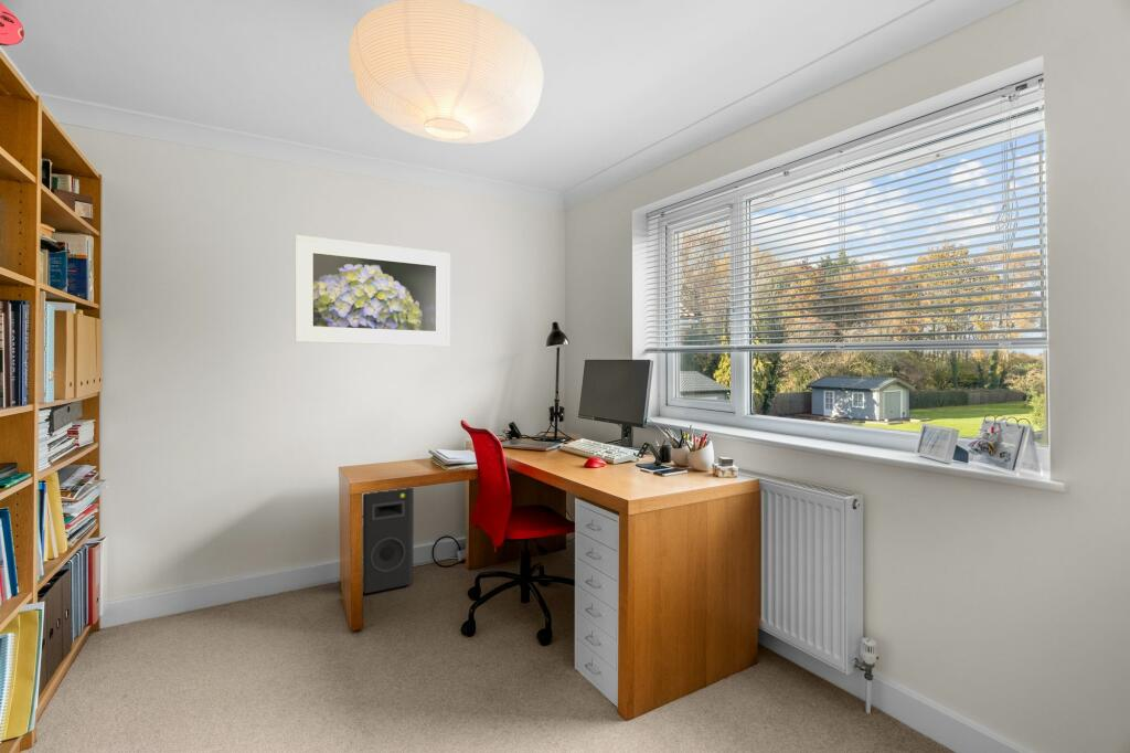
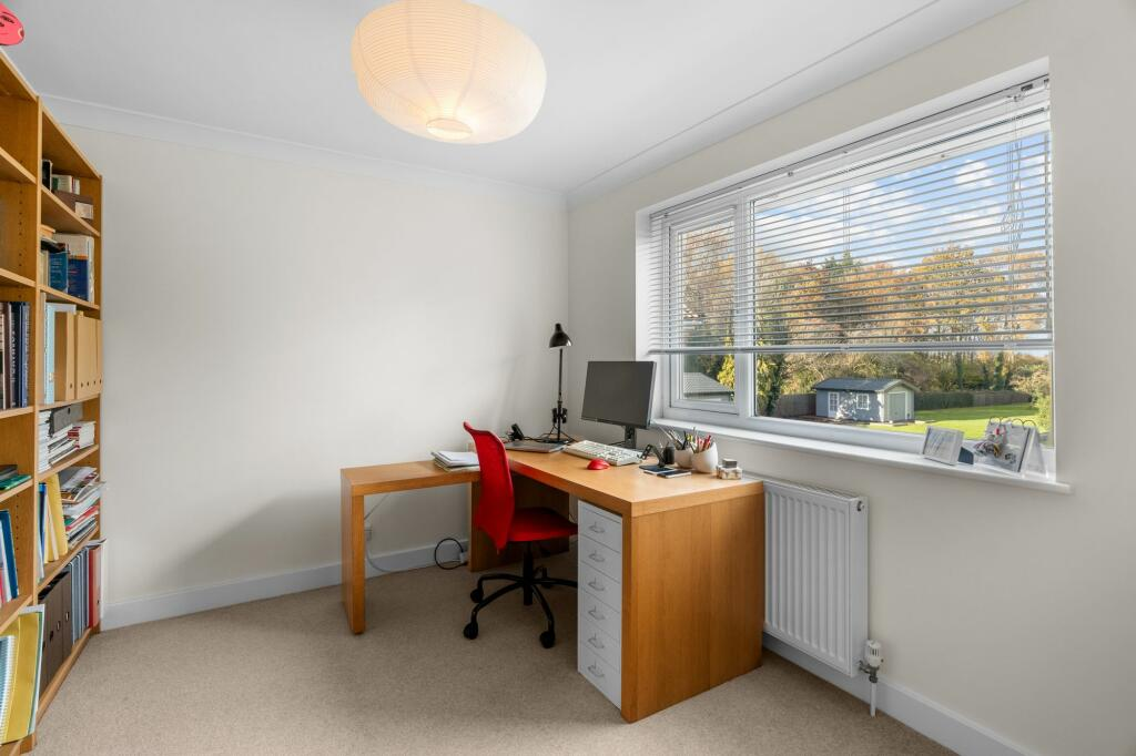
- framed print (377, 294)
- speaker (382, 535)
